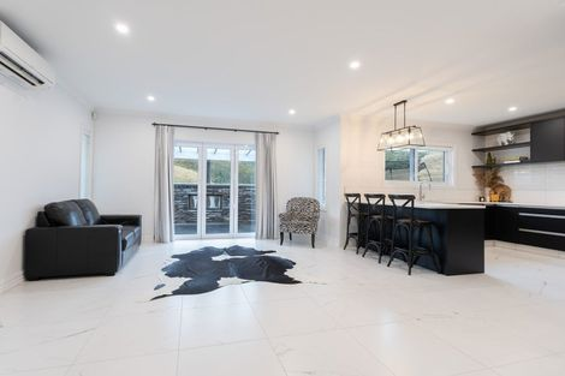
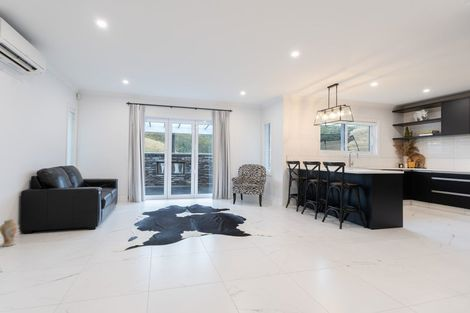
+ vase (8, 232)
